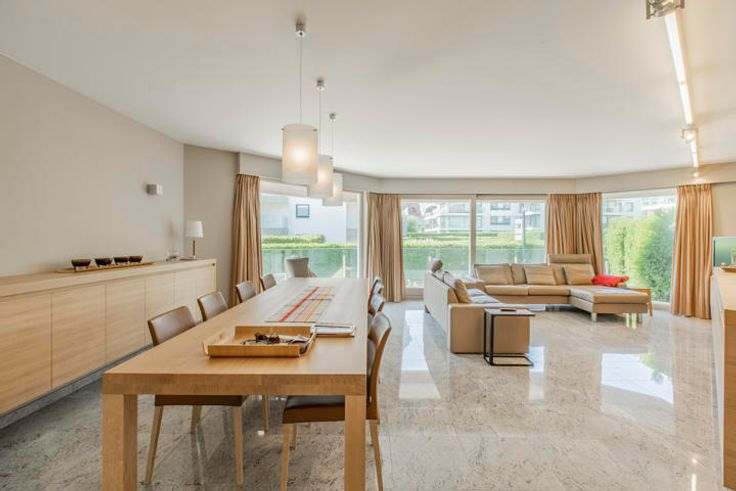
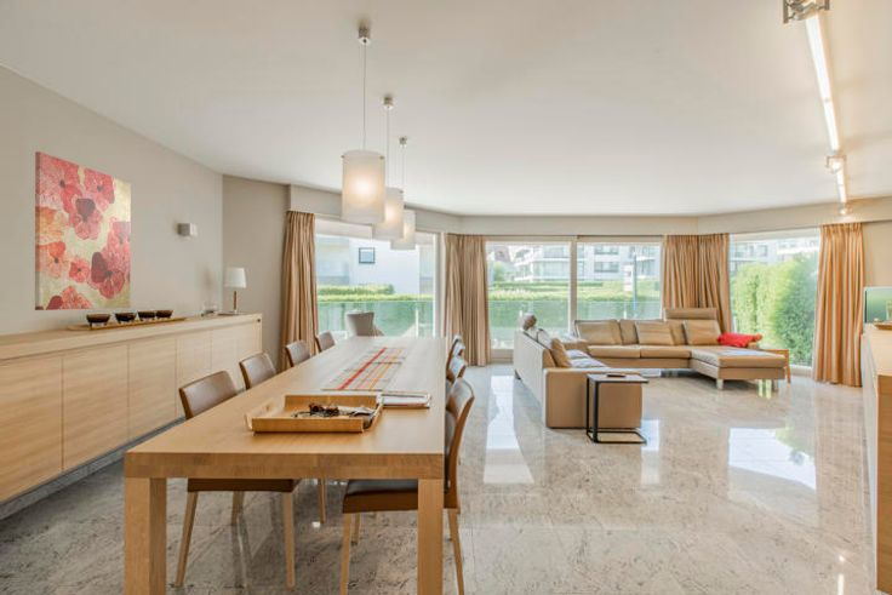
+ wall art (87, 239)
